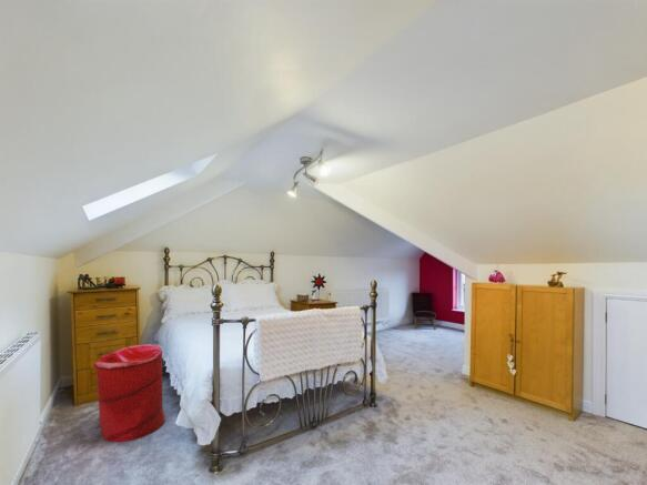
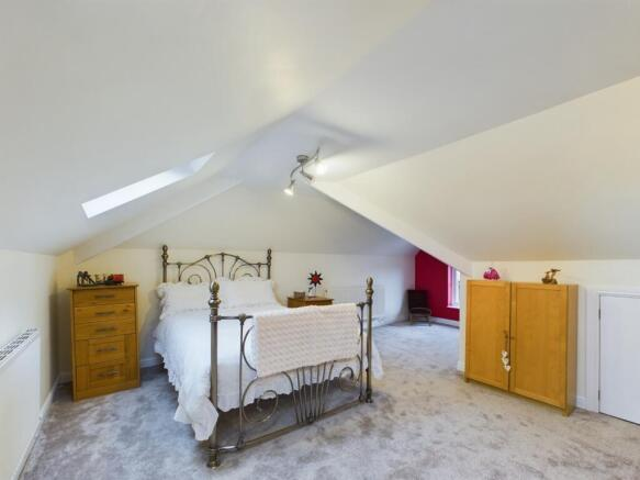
- laundry hamper (131, 390)
